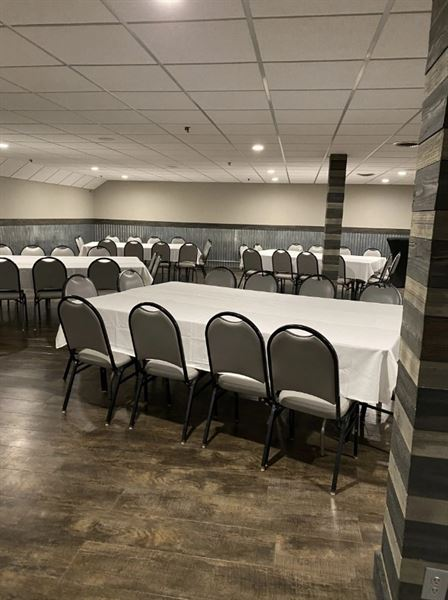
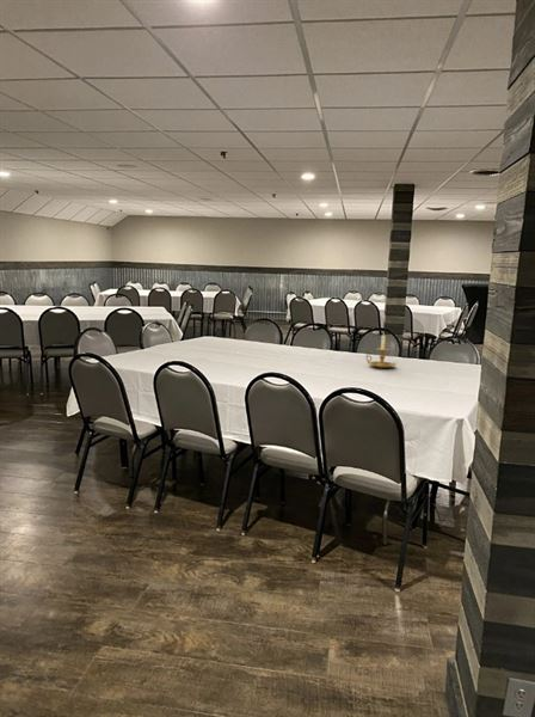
+ candle holder (382, 350)
